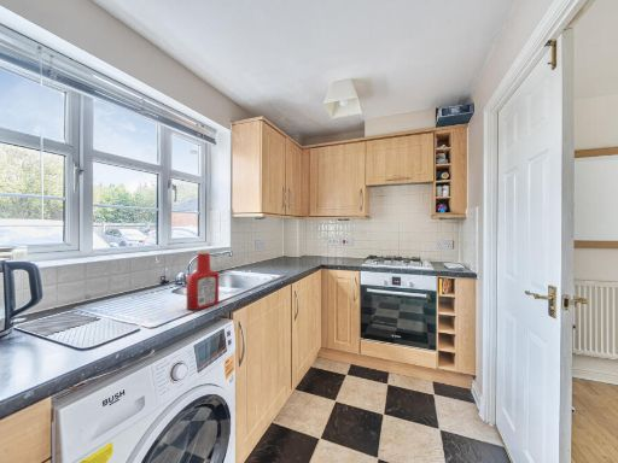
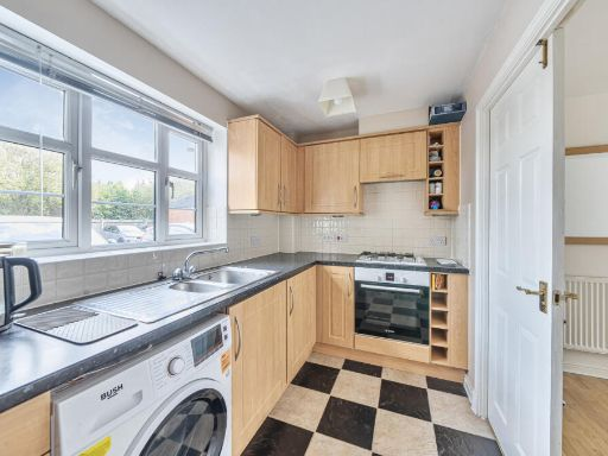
- soap bottle (203, 277)
